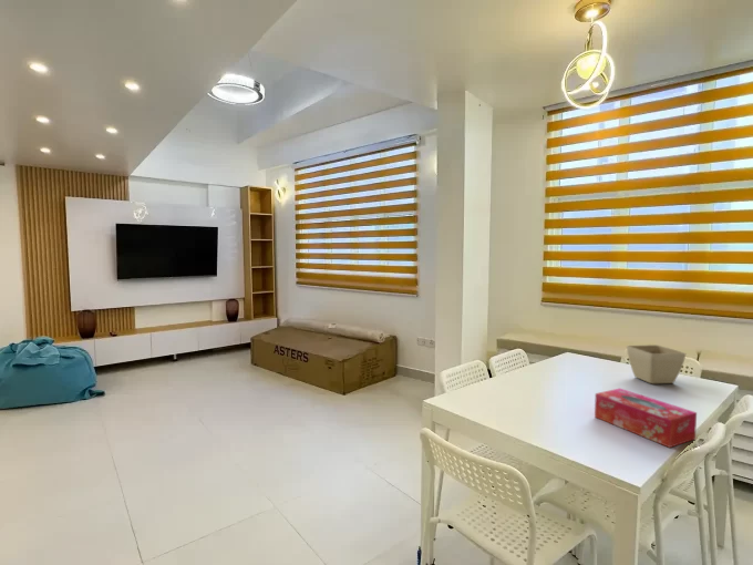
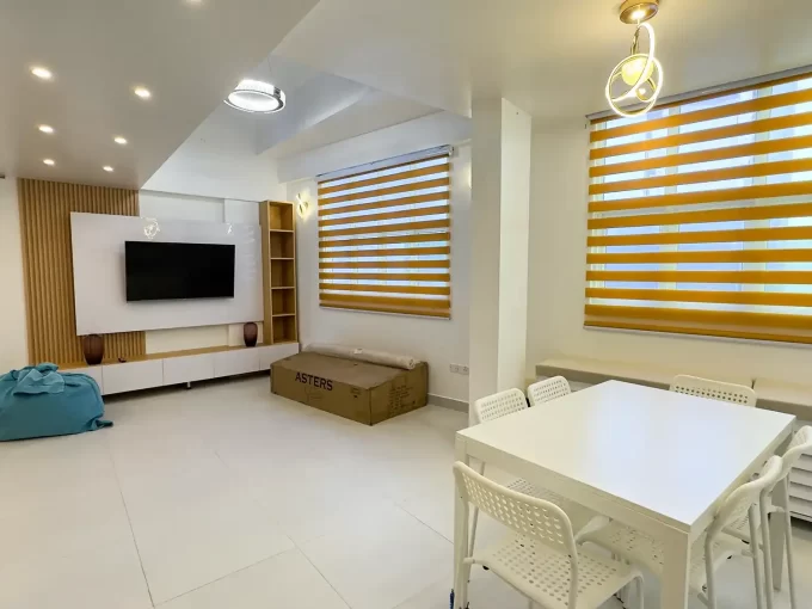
- tissue box (642, 414)
- flower pot (654, 364)
